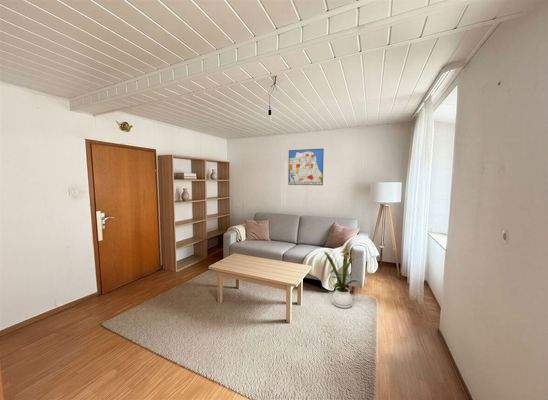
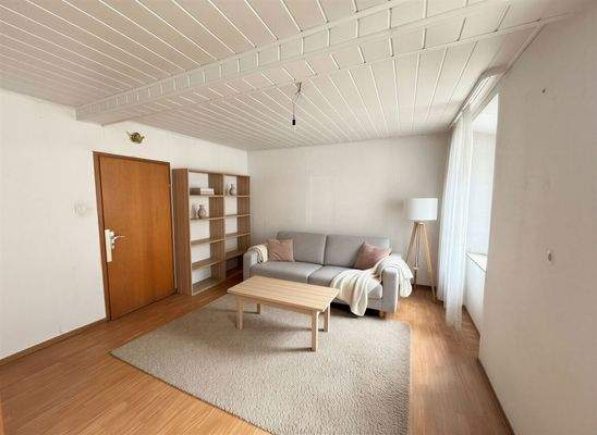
- house plant (340, 274)
- wall art (305, 167)
